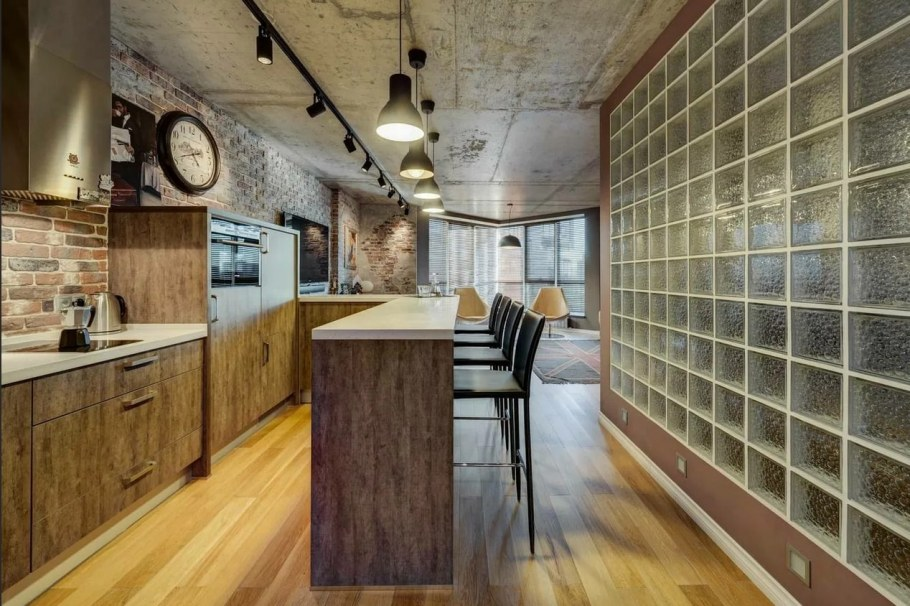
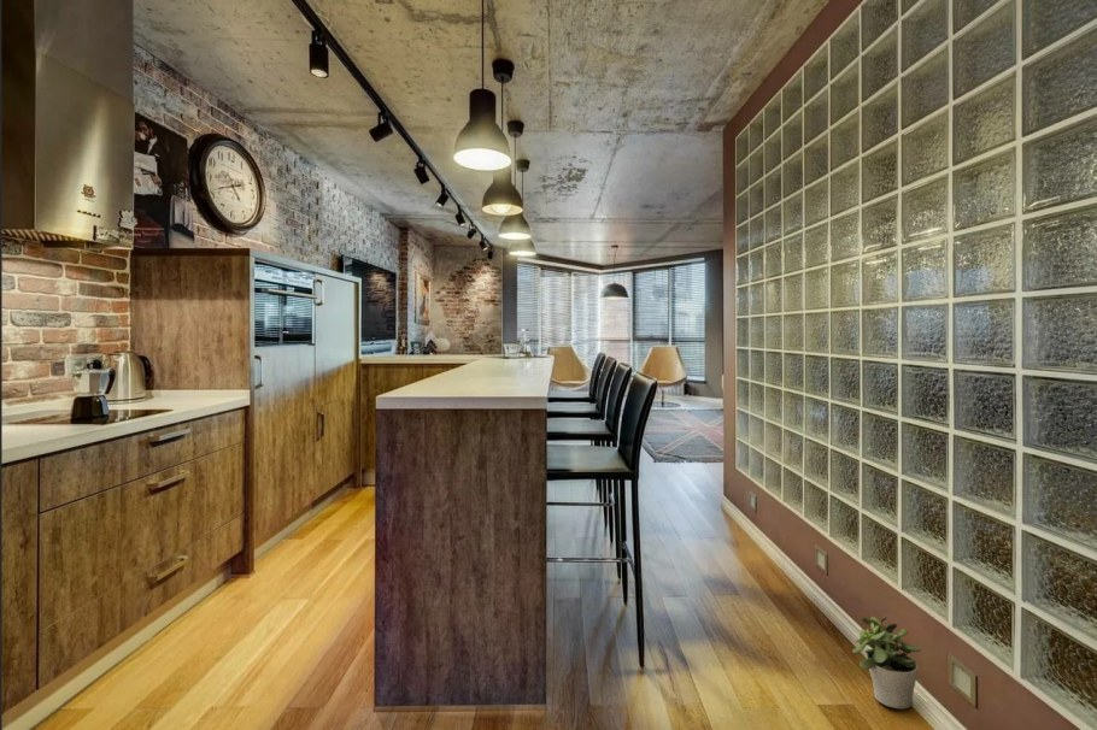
+ potted plant (880, 658)
